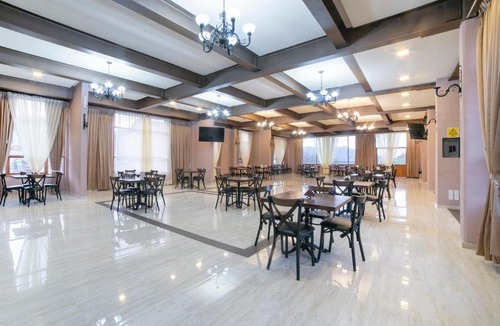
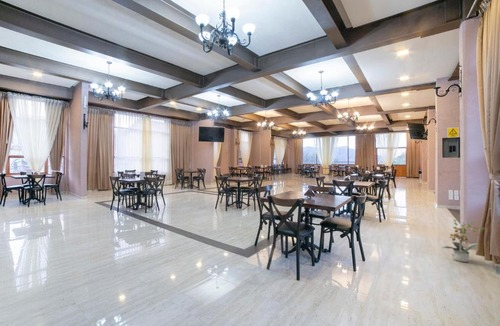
+ potted plant (461, 240)
